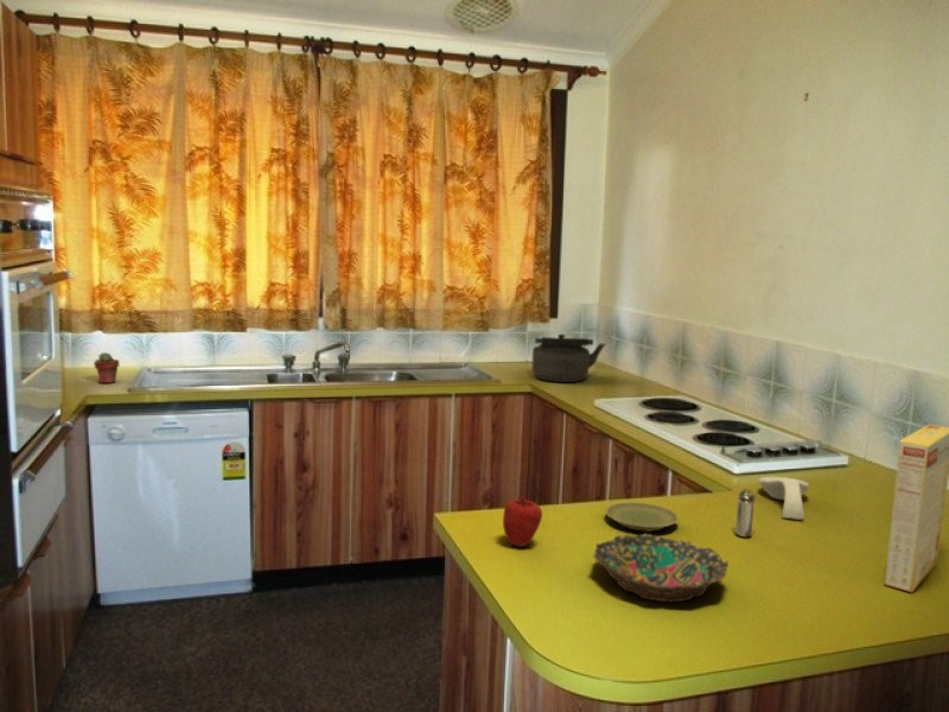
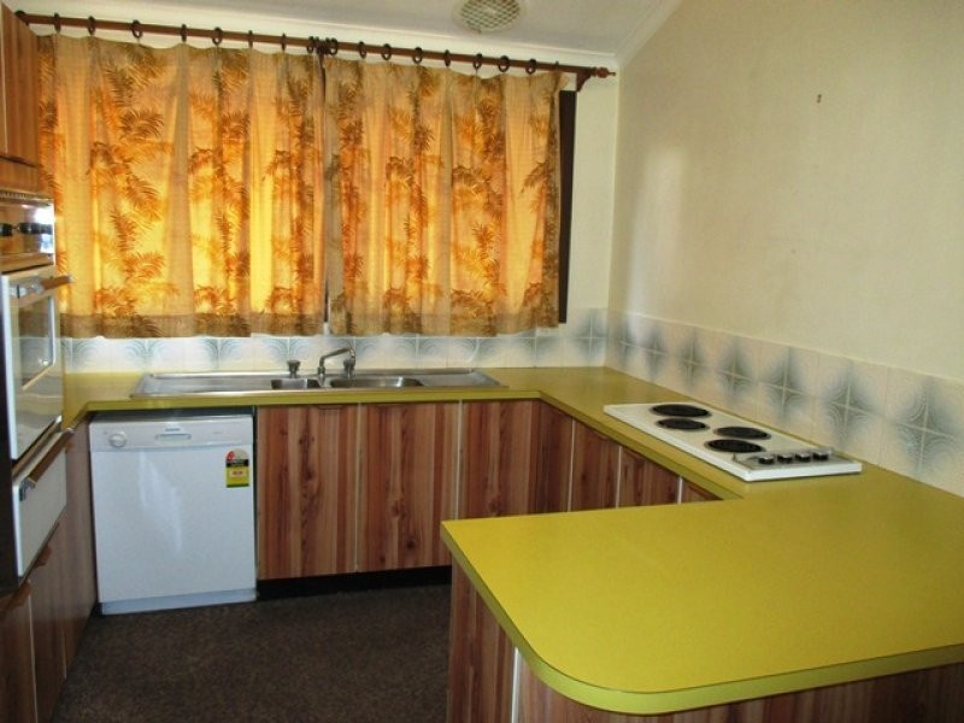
- kettle (562, 356)
- plate (641, 517)
- shaker (745, 513)
- bowl (660, 567)
- apple (522, 520)
- potted succulent (107, 367)
- spoon rest (786, 489)
- cereal box (919, 503)
